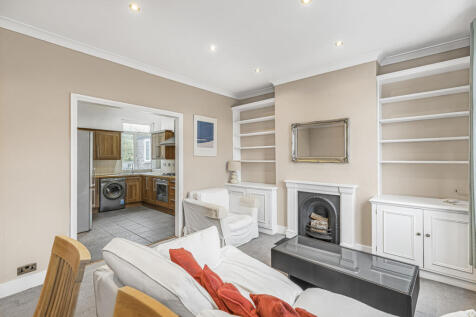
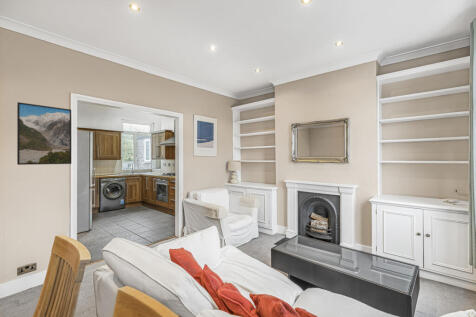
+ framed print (46, 135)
